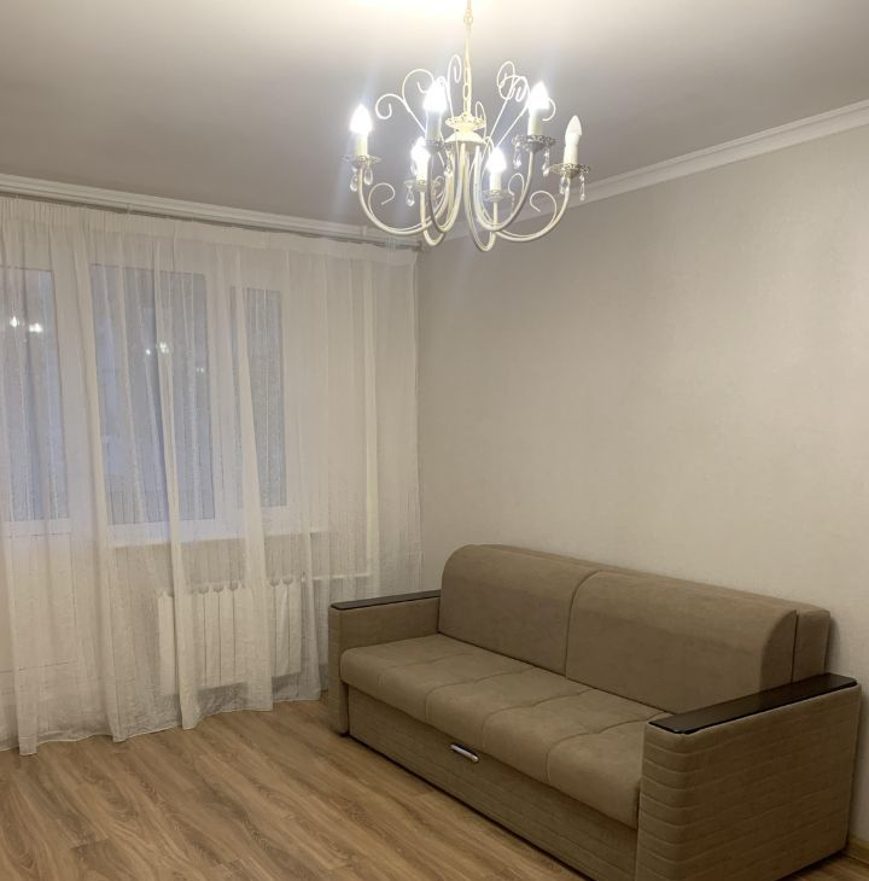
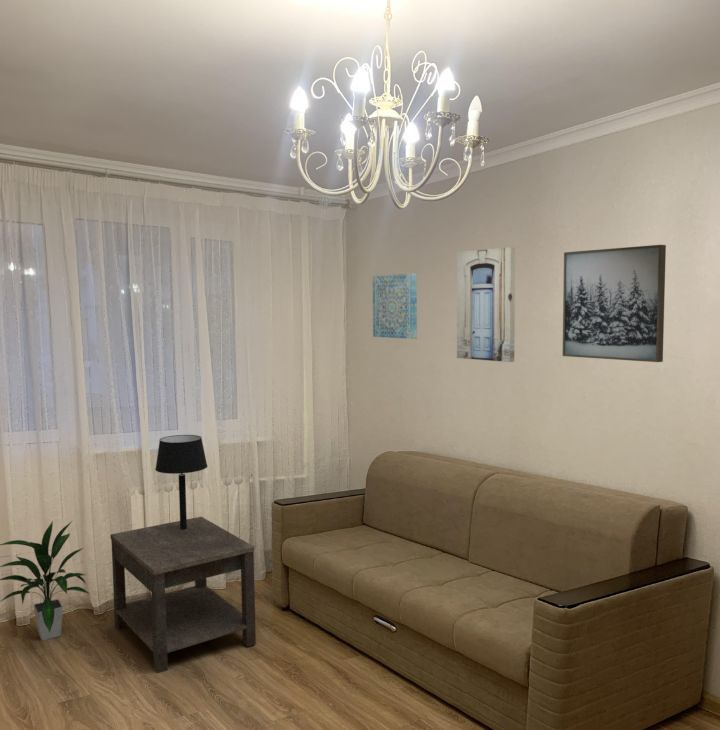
+ side table (182, 589)
+ wall art (610, 304)
+ wall art (394, 306)
+ table lamp (182, 483)
+ wall art (484, 305)
+ indoor plant (44, 580)
